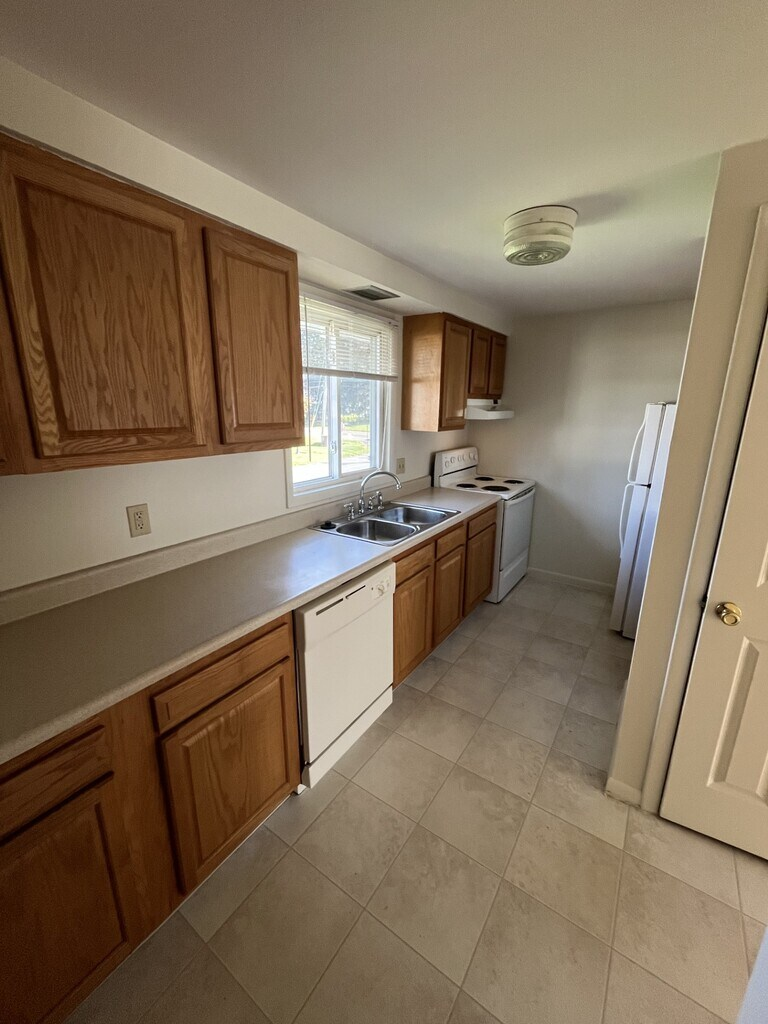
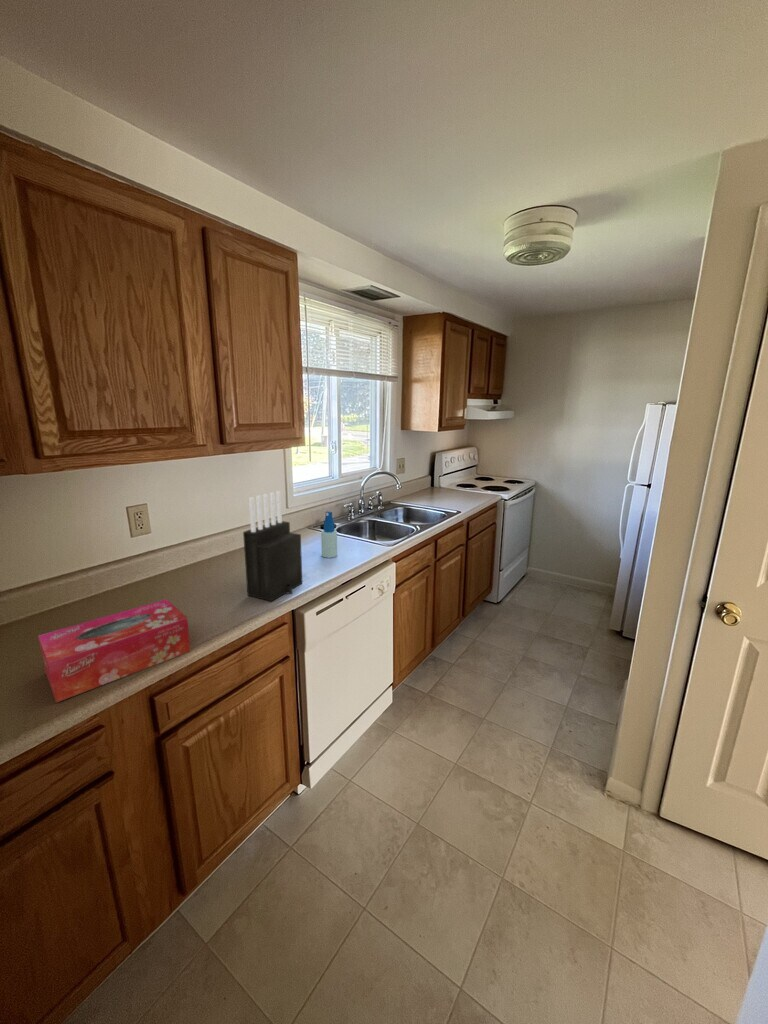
+ spray bottle (329, 533)
+ tissue box (118, 643)
+ knife block (276, 543)
